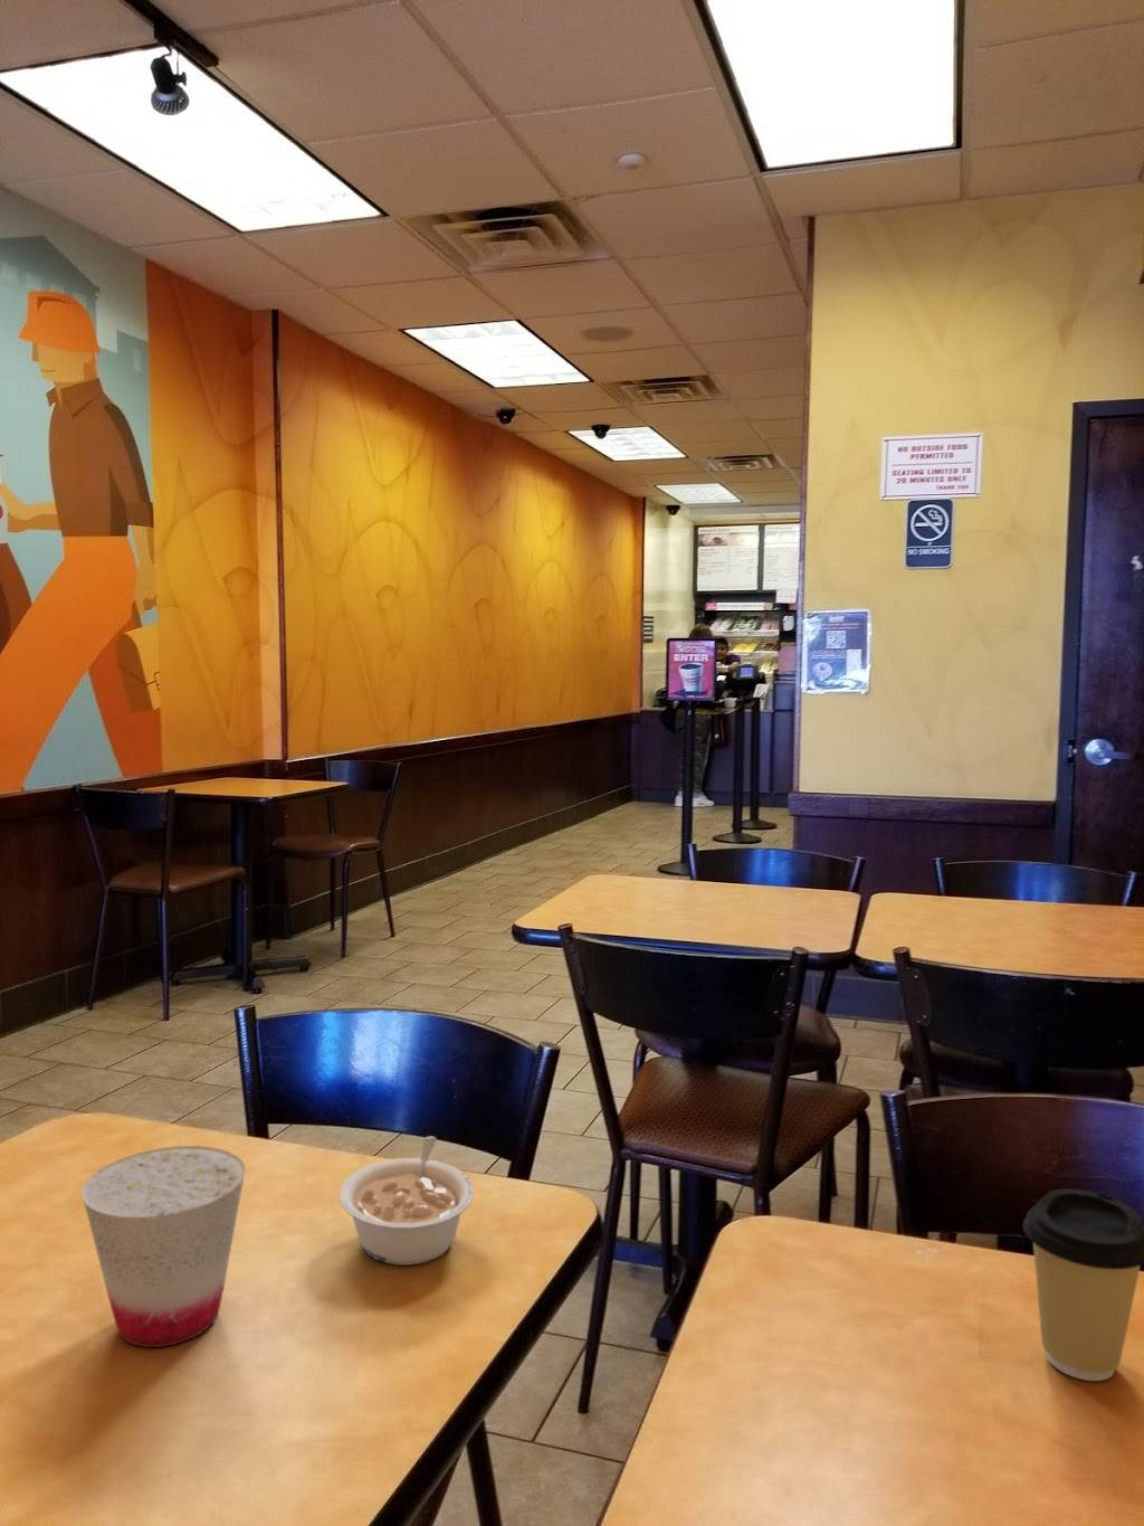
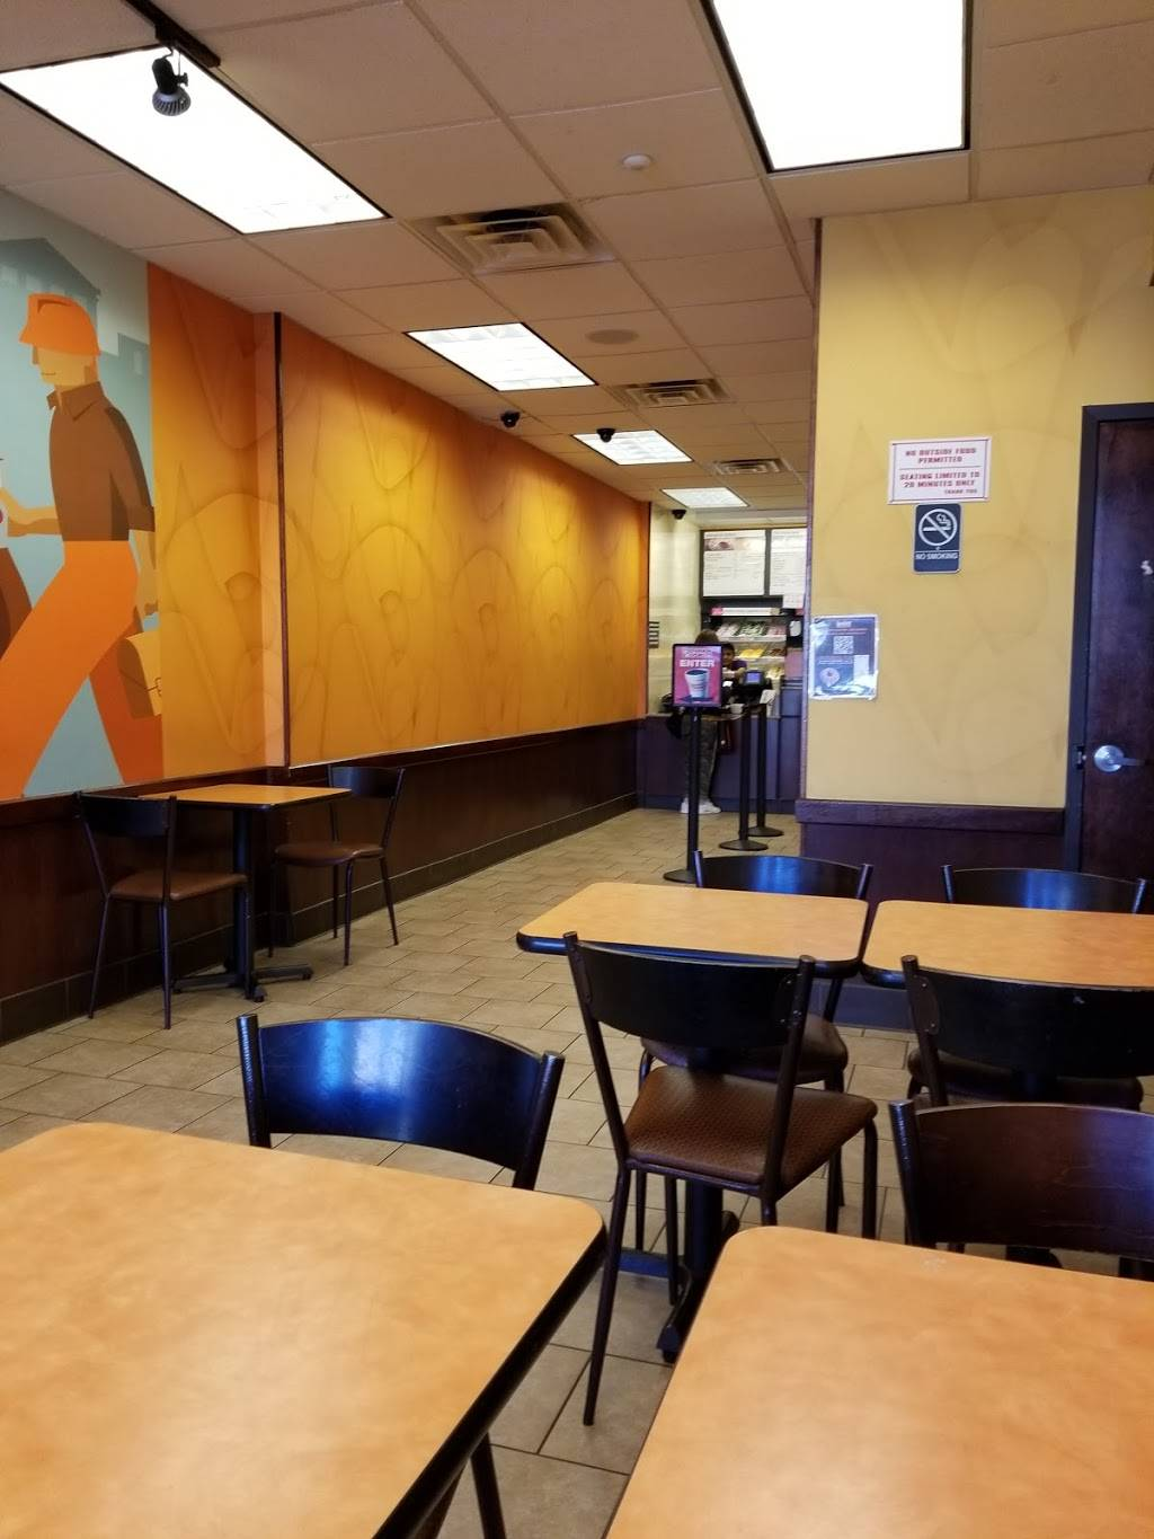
- coffee cup (1084, 1285)
- legume (405, 1206)
- cup (167, 1249)
